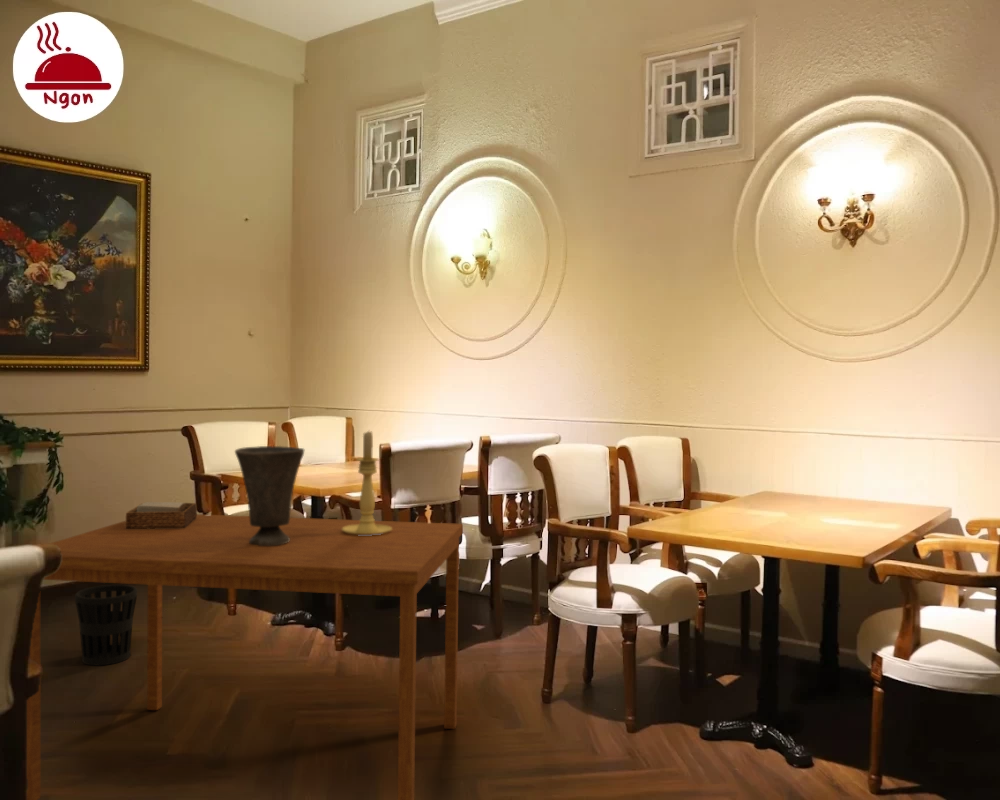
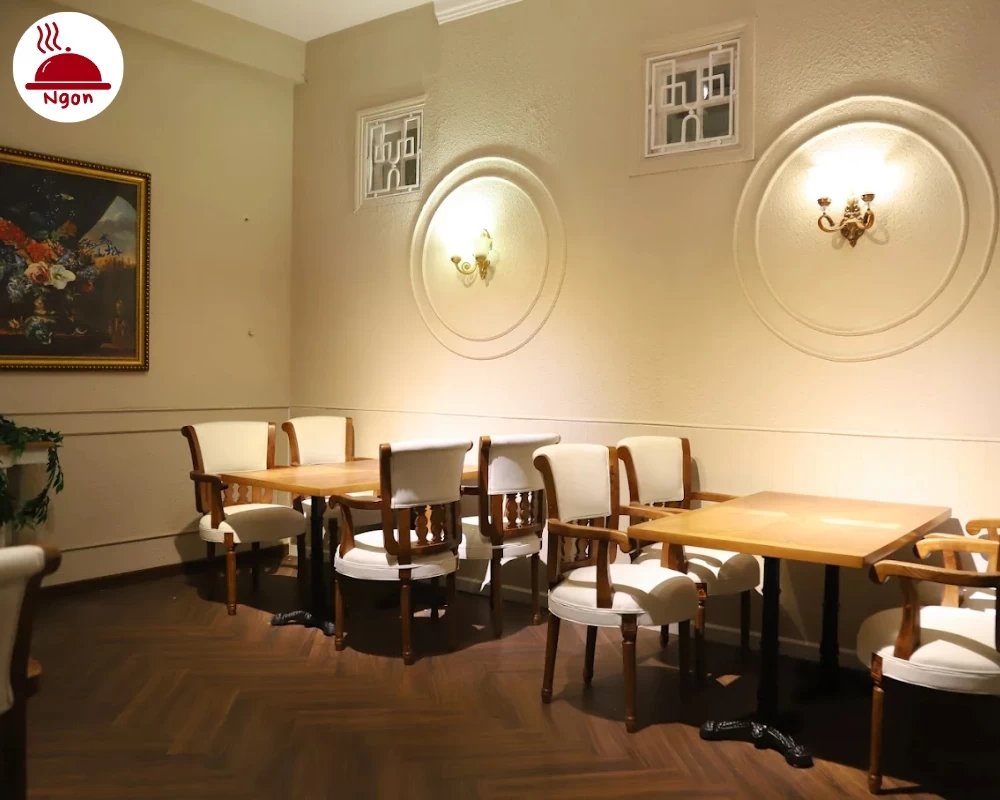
- napkin holder (162, 512)
- candle holder (367, 480)
- vase (269, 495)
- dining table (262, 589)
- wastebasket (106, 624)
